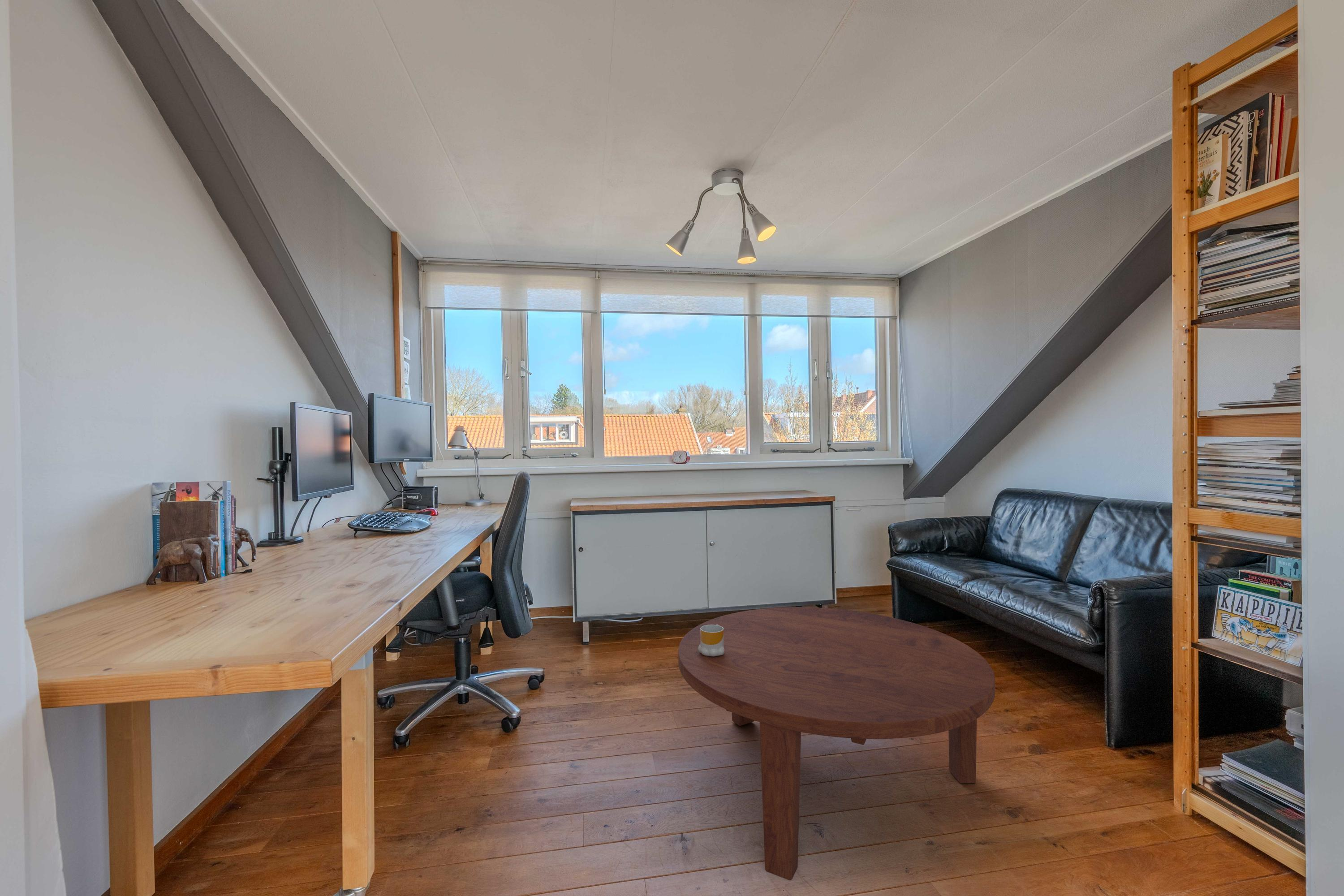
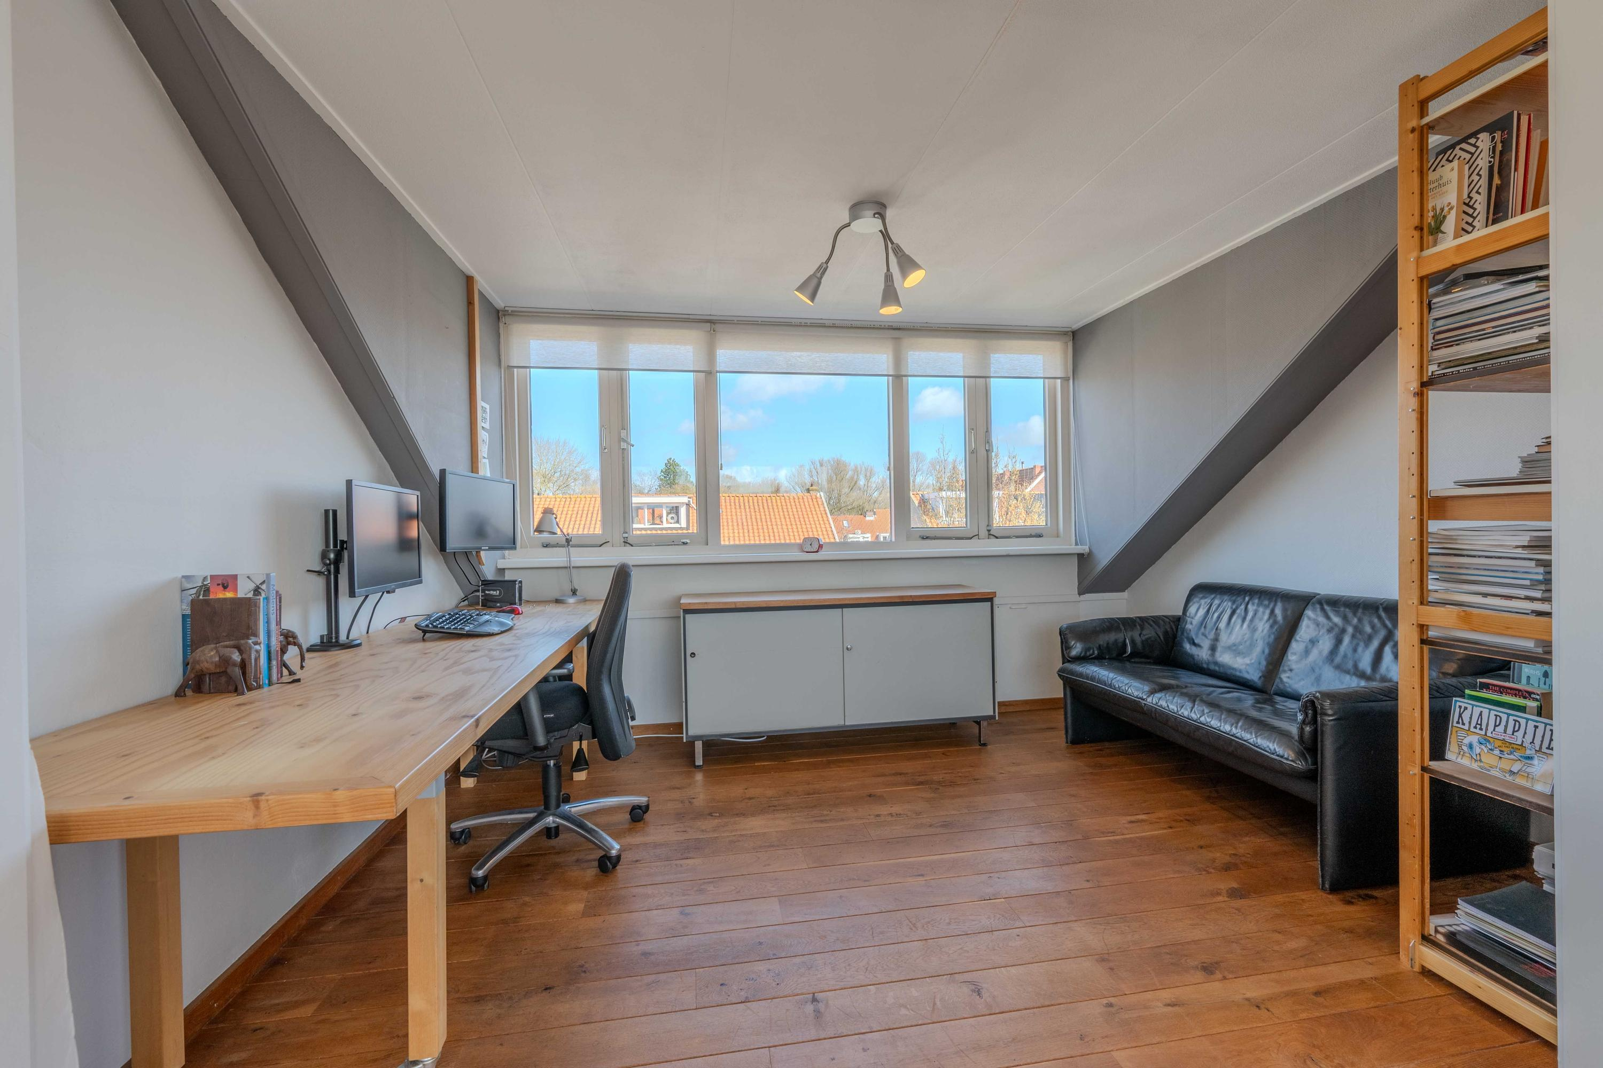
- mug (713, 638)
- coffee table (826, 715)
